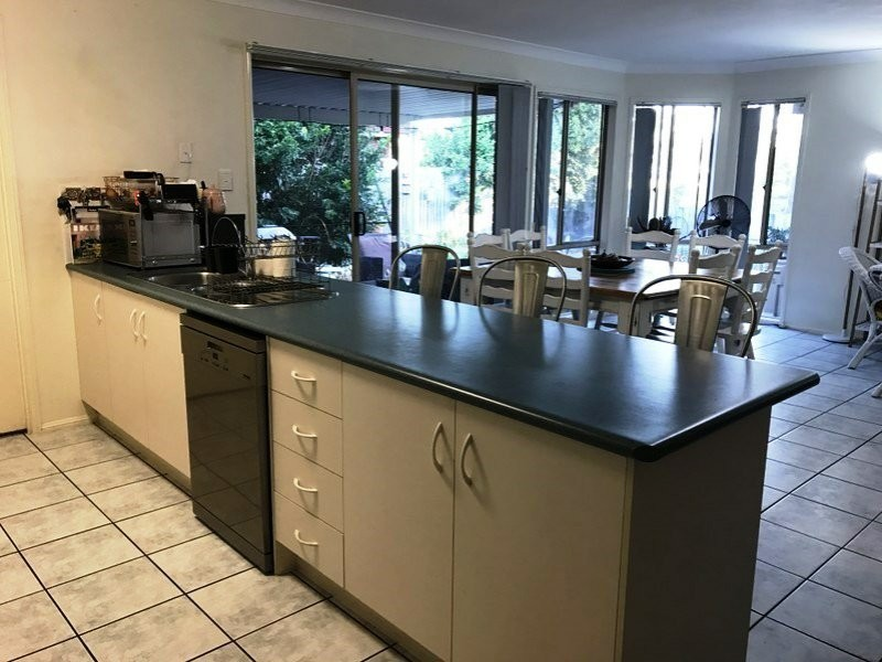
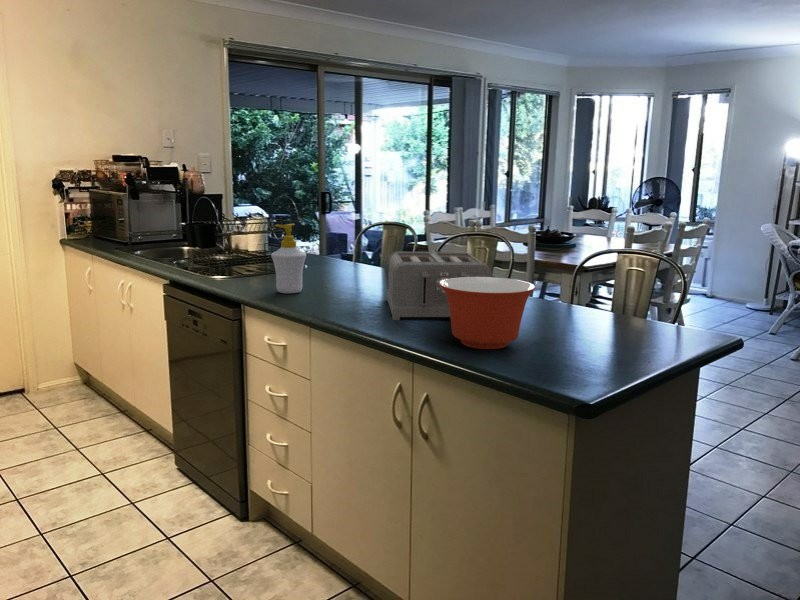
+ toaster (437, 284)
+ mixing bowl (485, 313)
+ soap bottle (288, 258)
